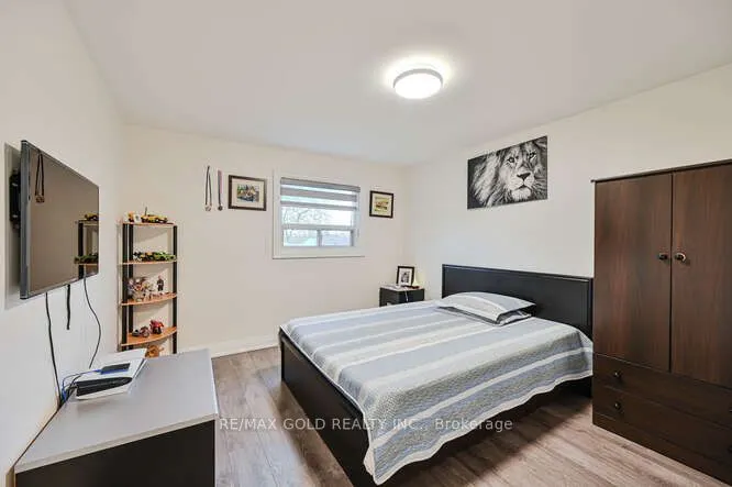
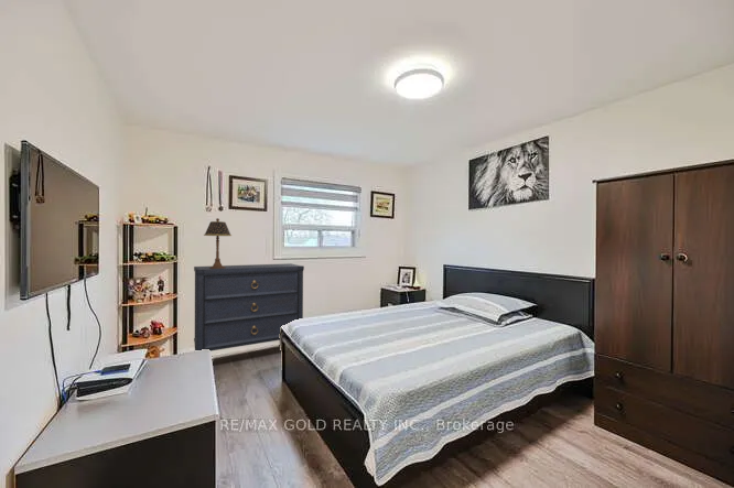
+ table lamp (217, 242)
+ dresser (250, 312)
